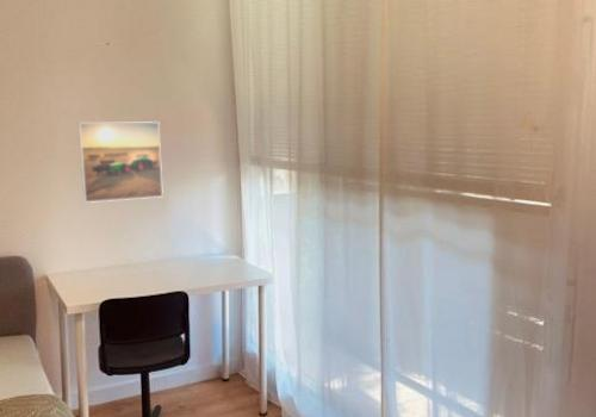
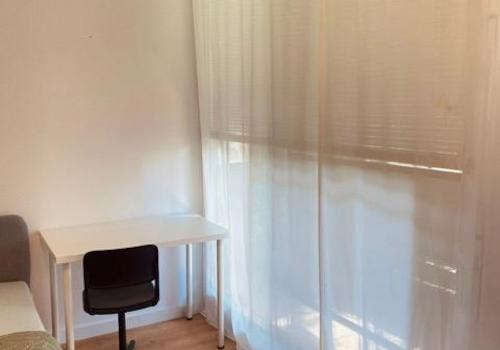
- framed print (122, 161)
